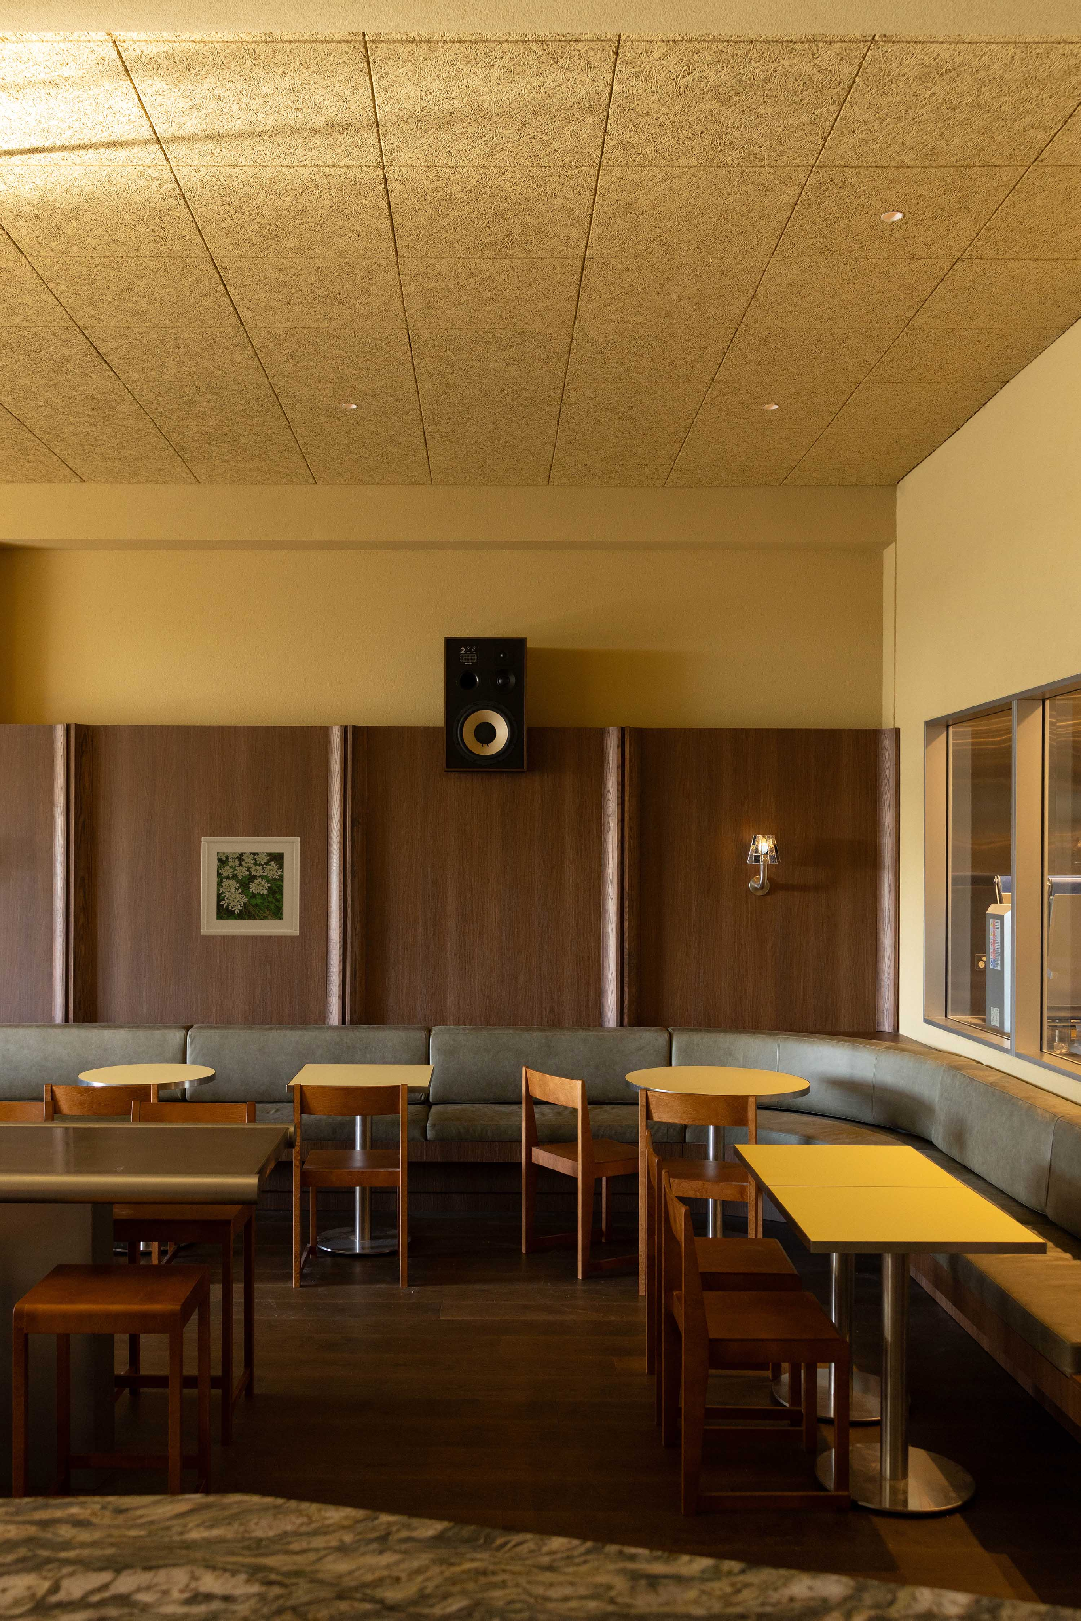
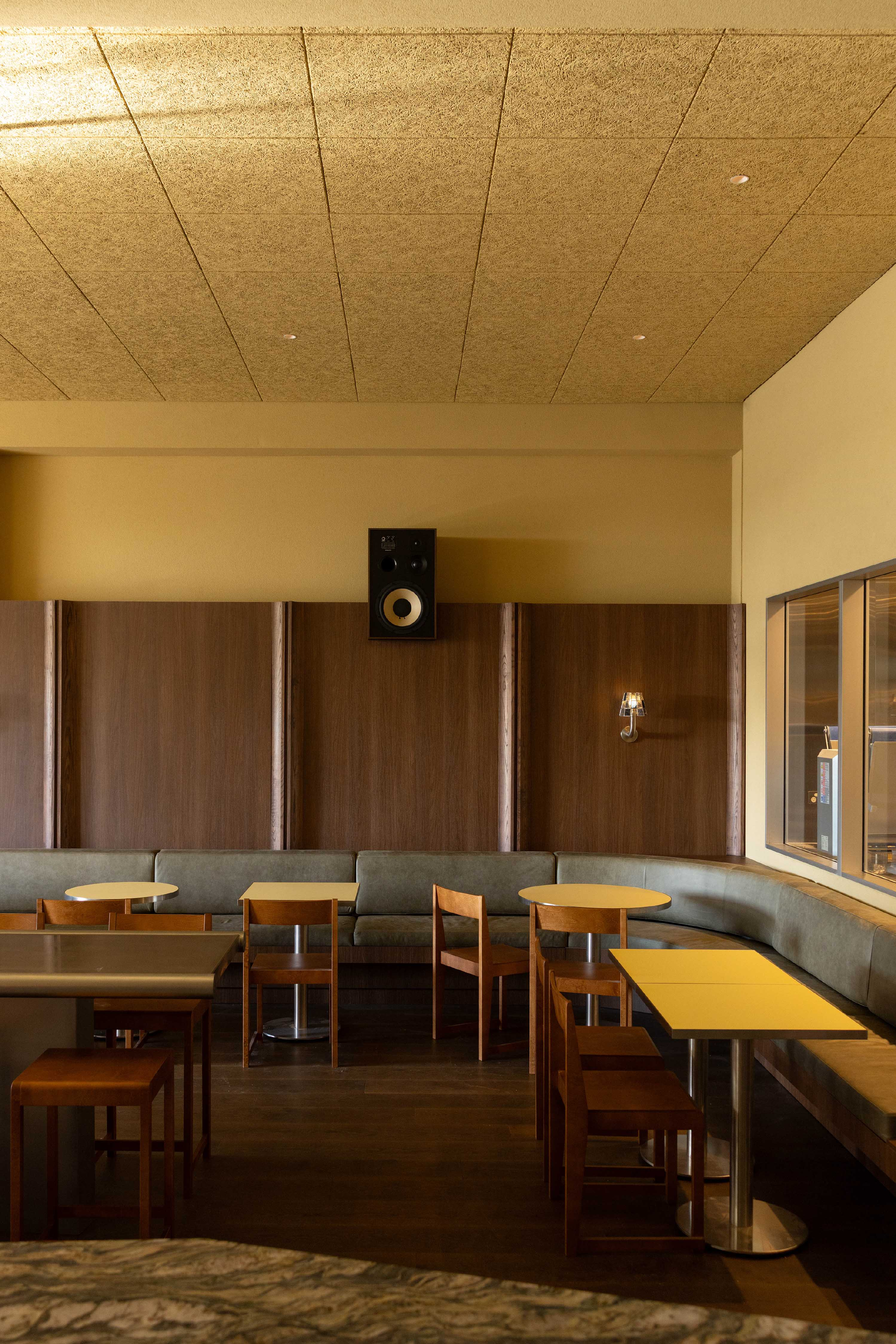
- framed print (250, 886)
